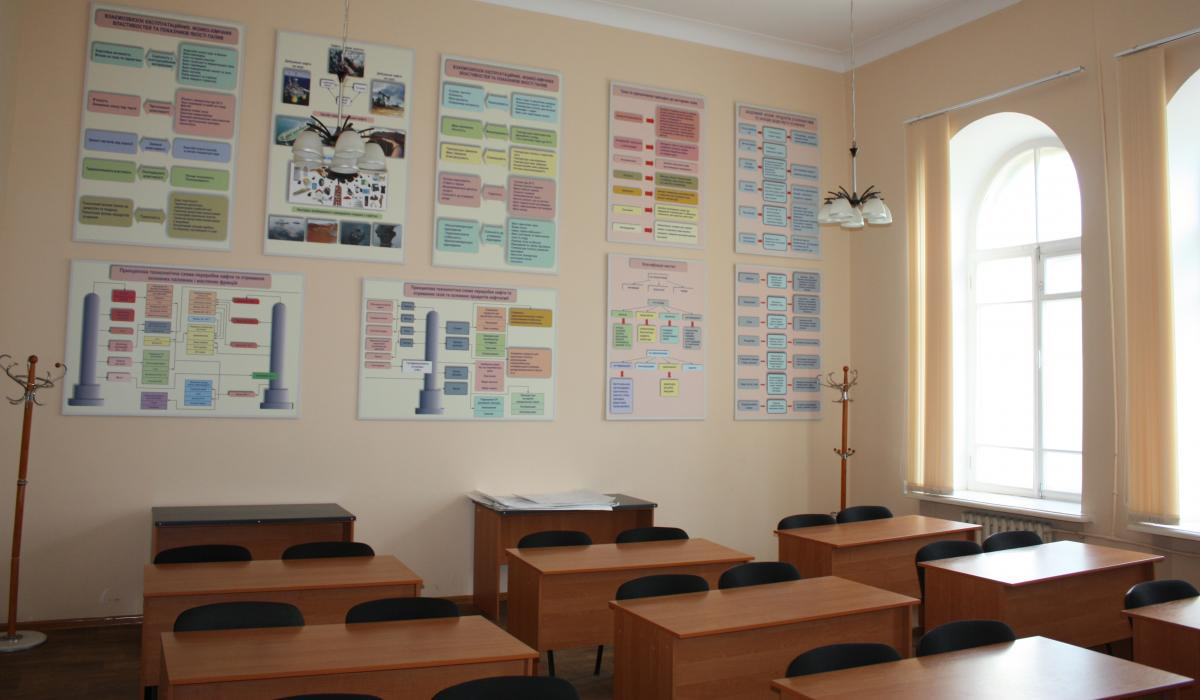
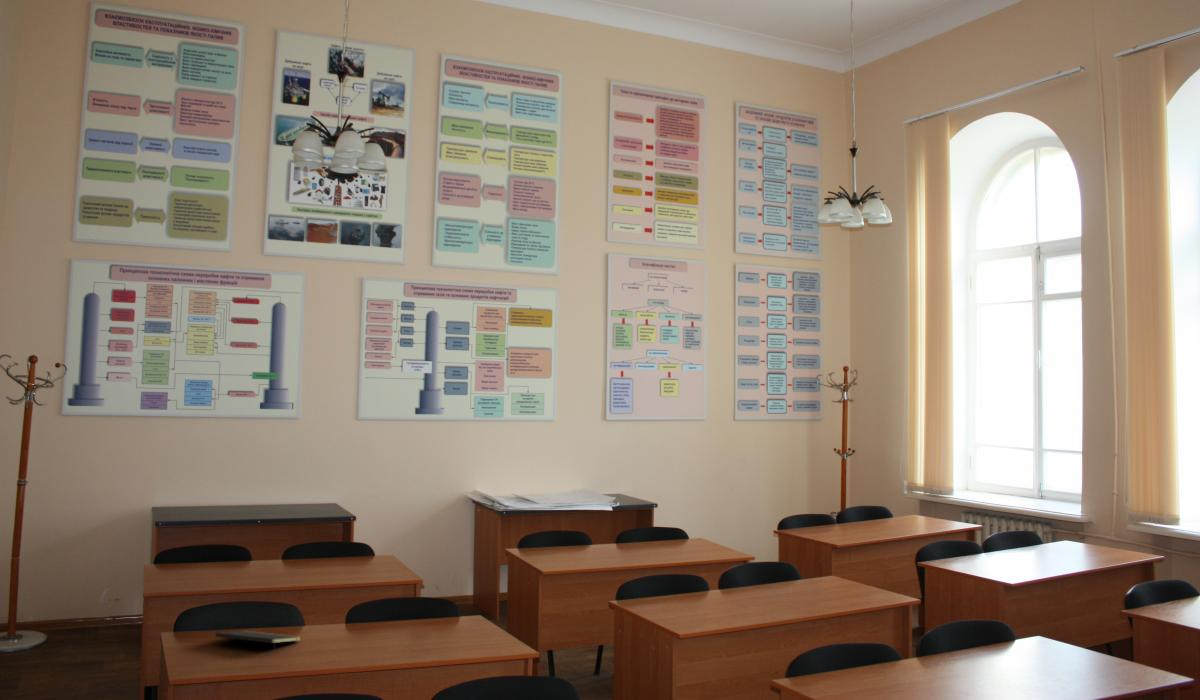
+ notepad (258, 636)
